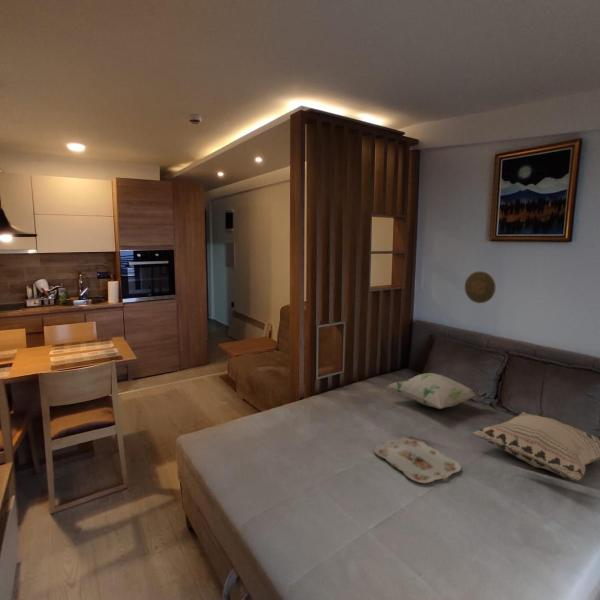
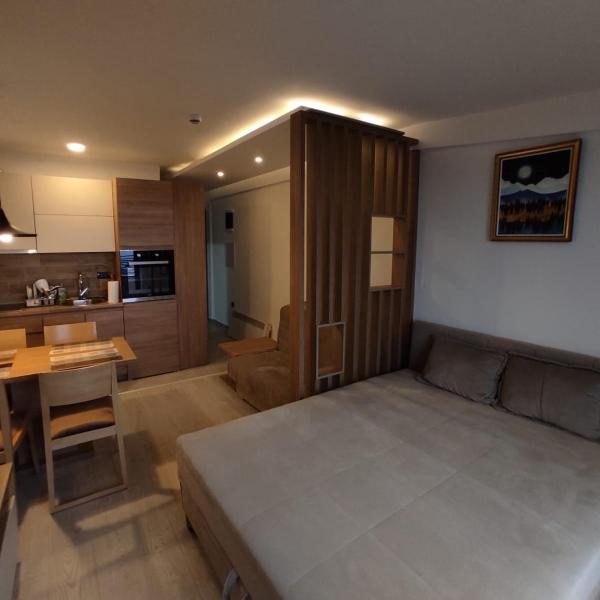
- decorative pillow (545, 441)
- serving tray (415, 458)
- decorative pillow (436, 390)
- decorative plate (478, 287)
